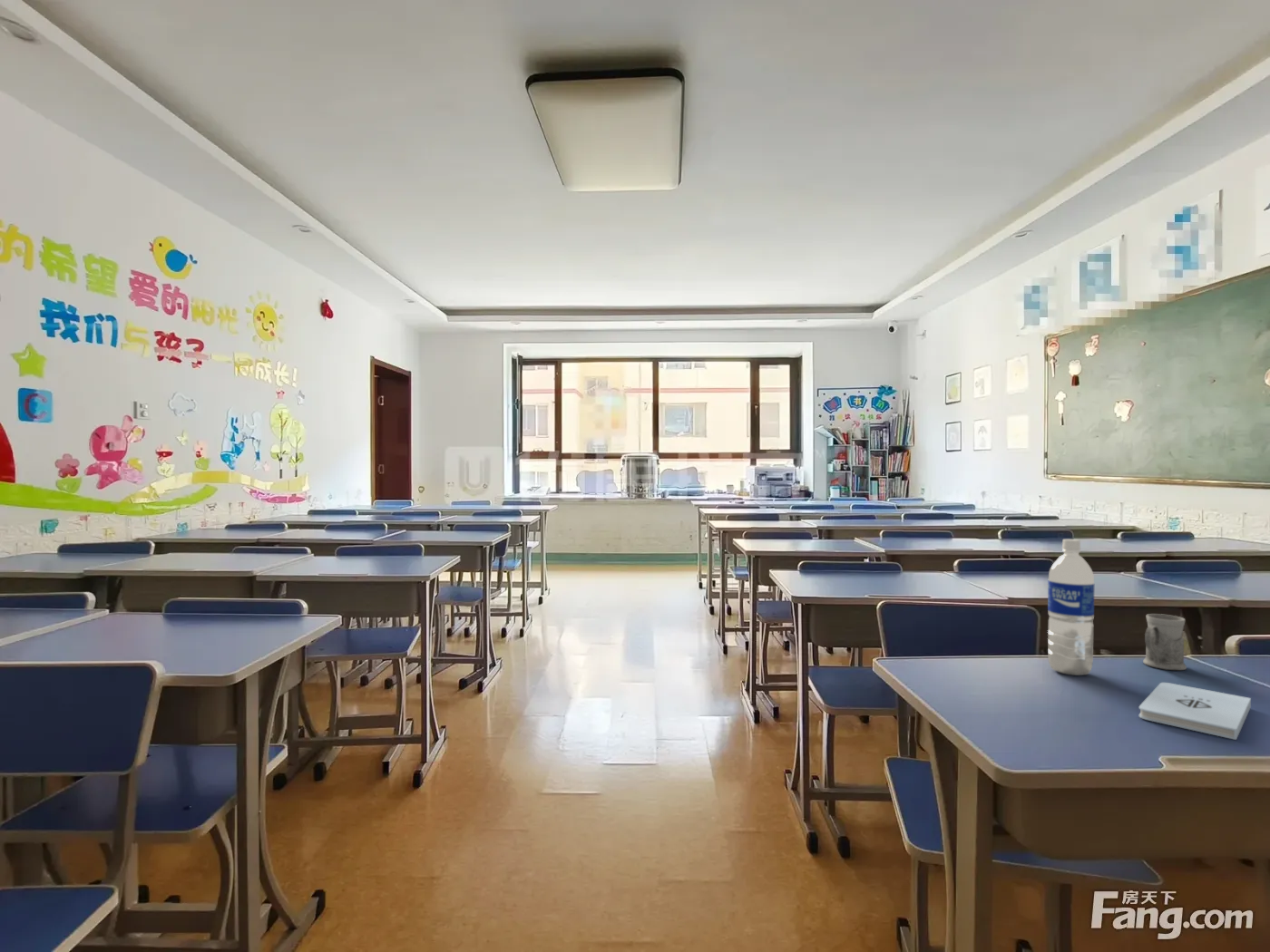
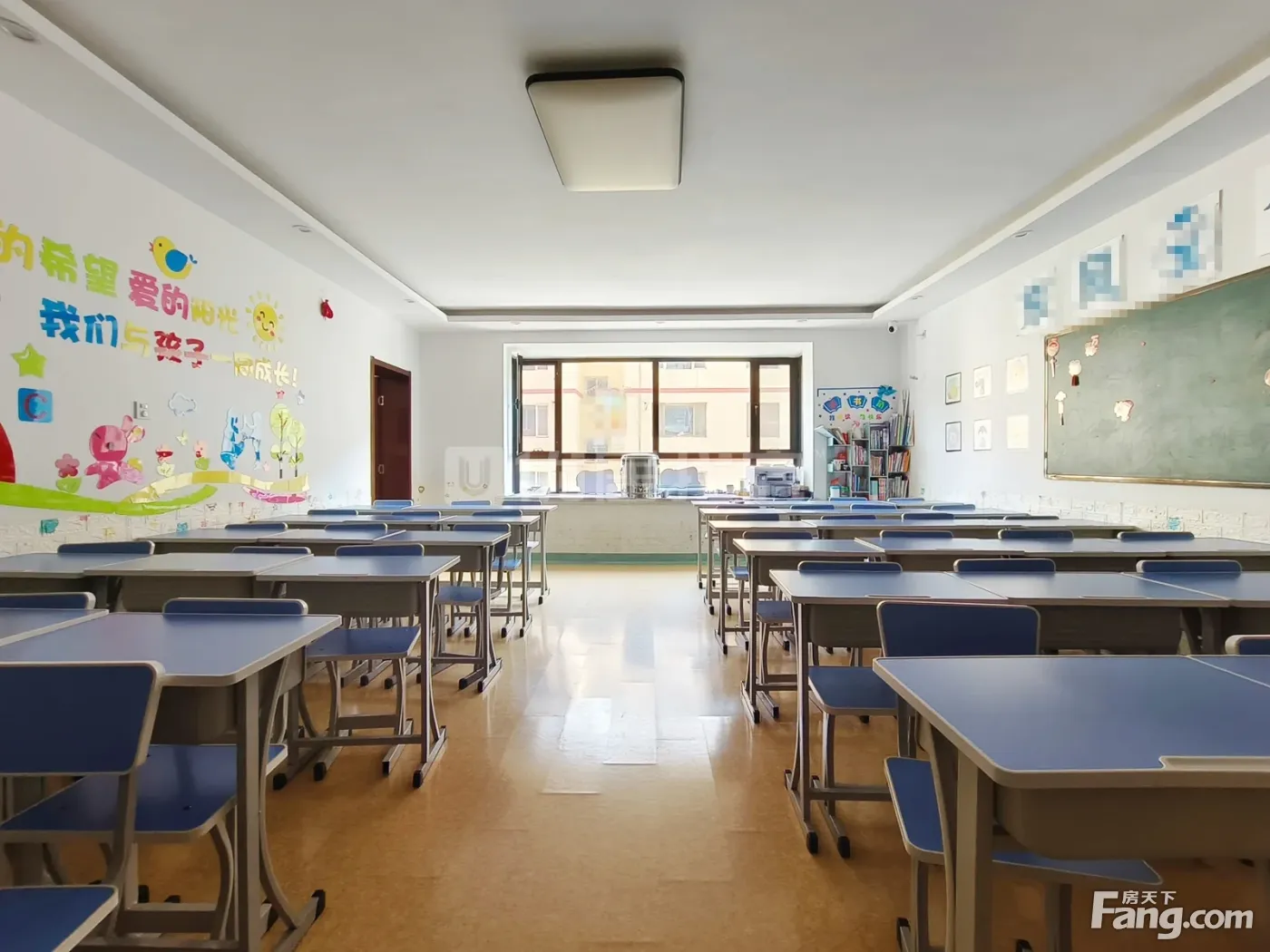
- water bottle (1070, 606)
- notepad (1195, 707)
- mug (1159, 642)
